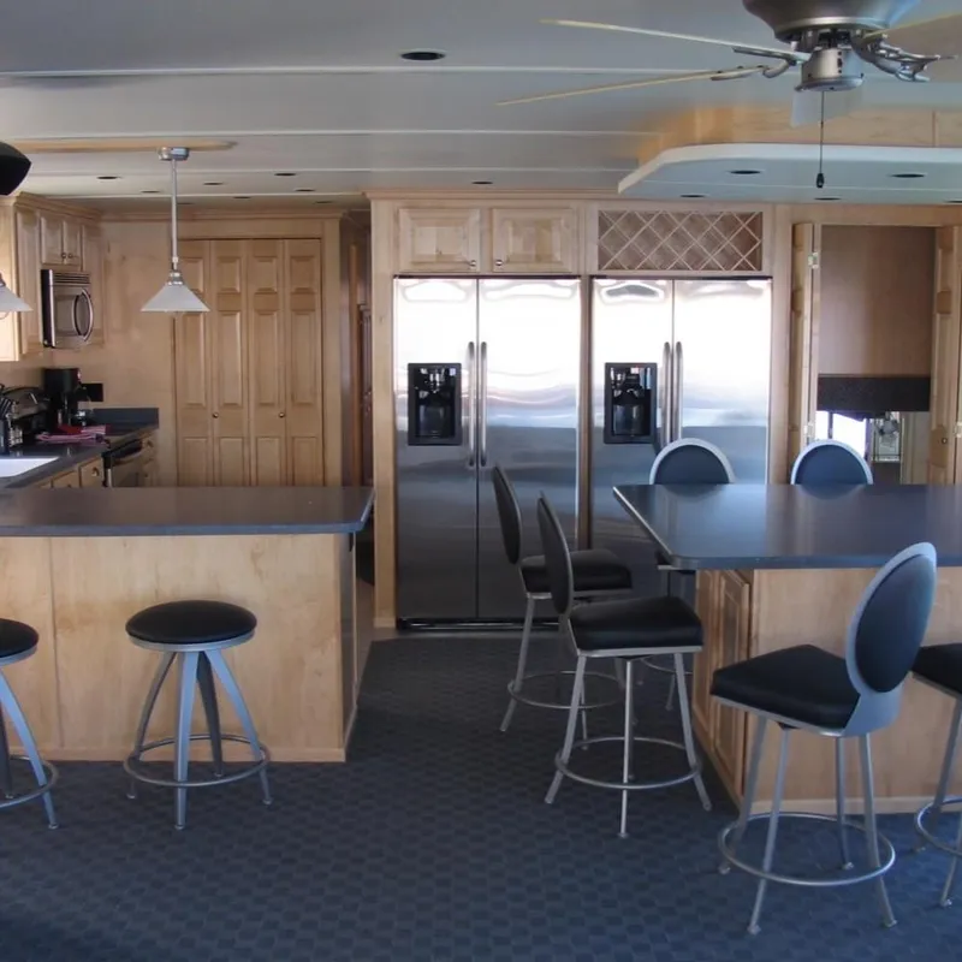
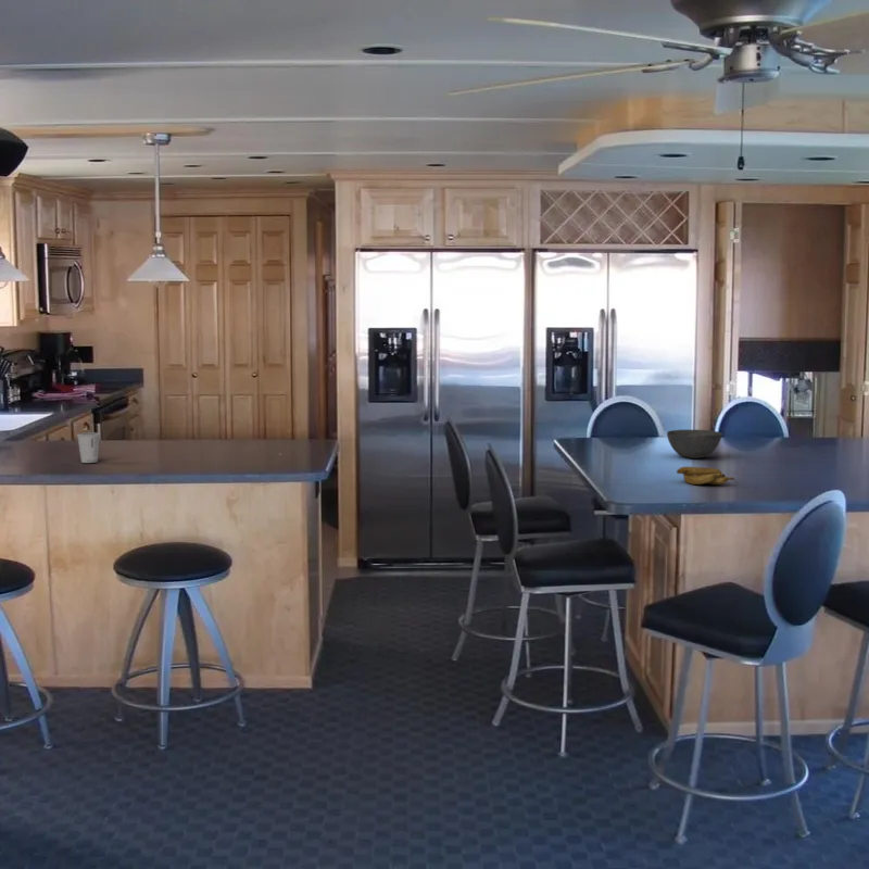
+ bowl (693, 444)
+ banana (705, 474)
+ dixie cup (89, 448)
